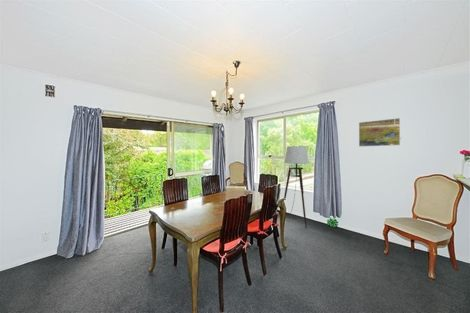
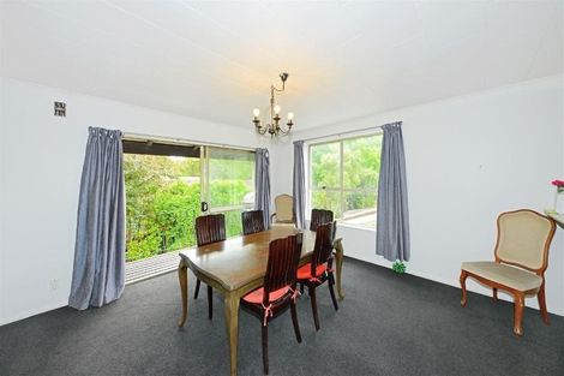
- floor lamp (295, 186)
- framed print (378, 133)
